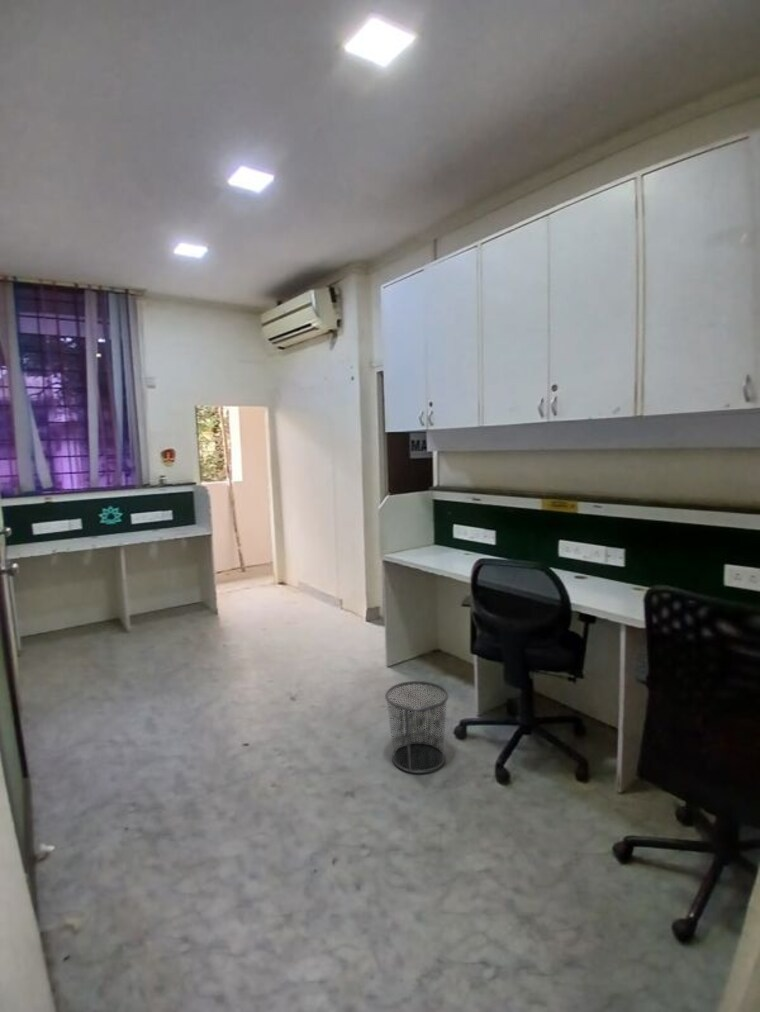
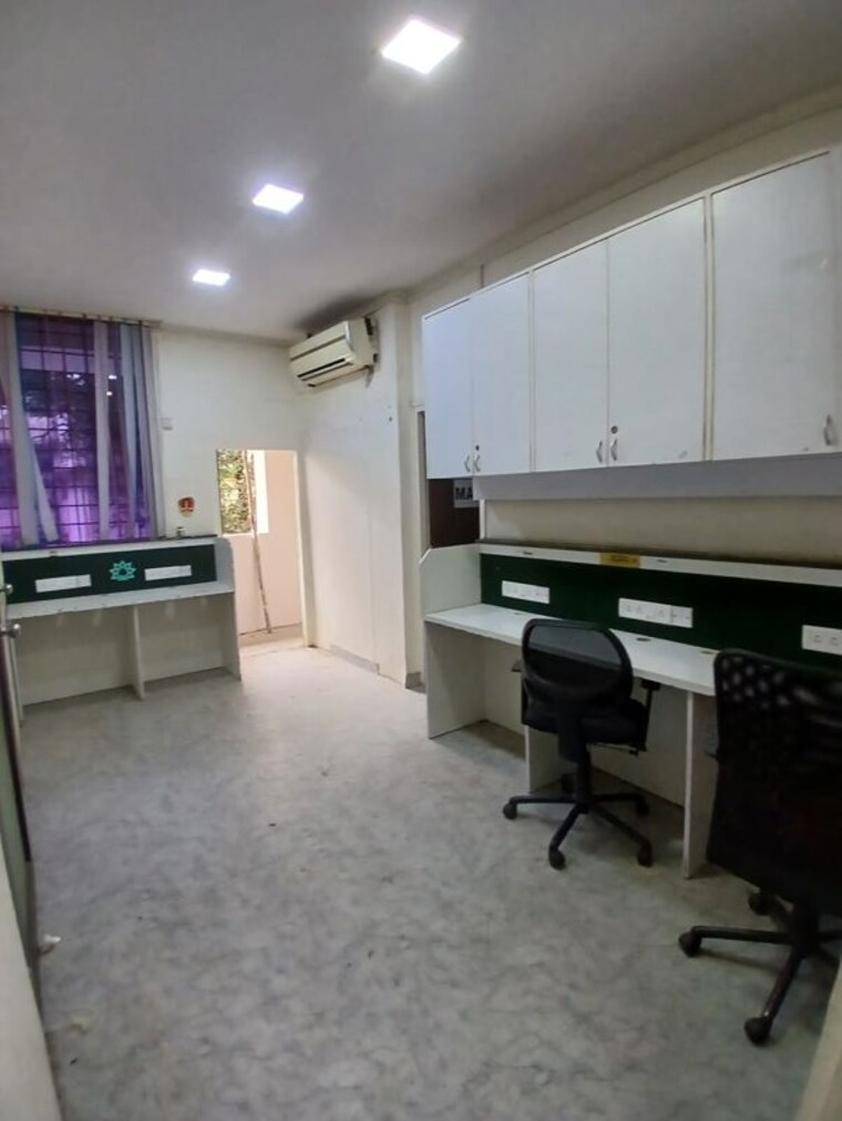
- waste bin (417, 725)
